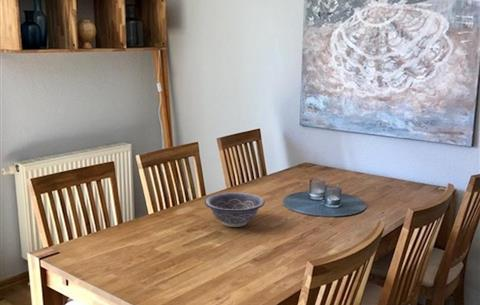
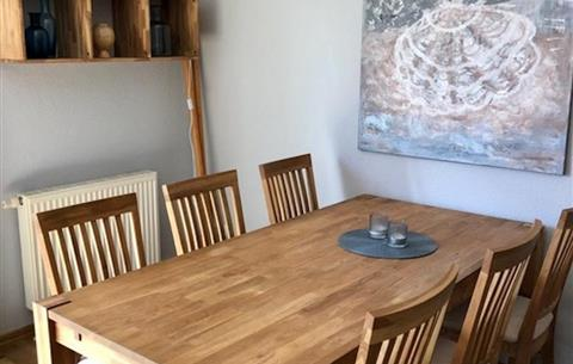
- decorative bowl (234, 211)
